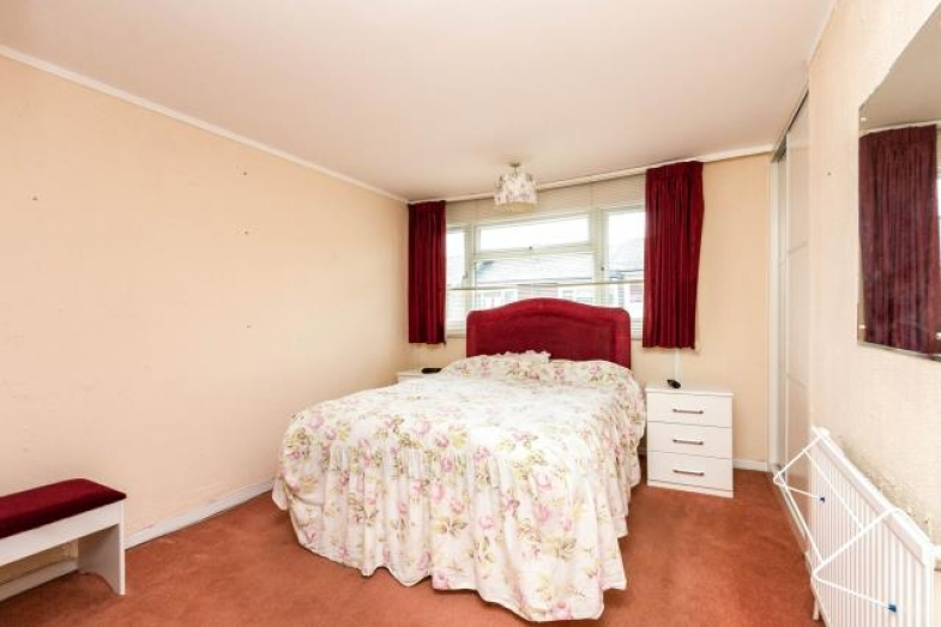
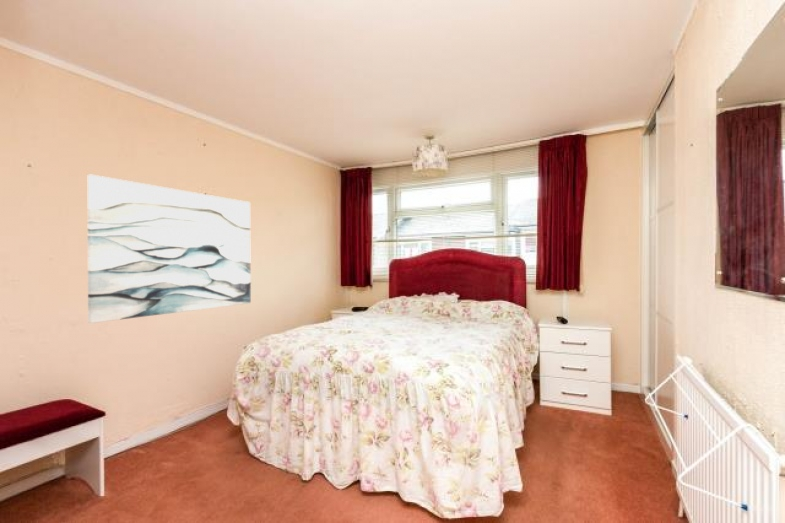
+ wall art (184, 251)
